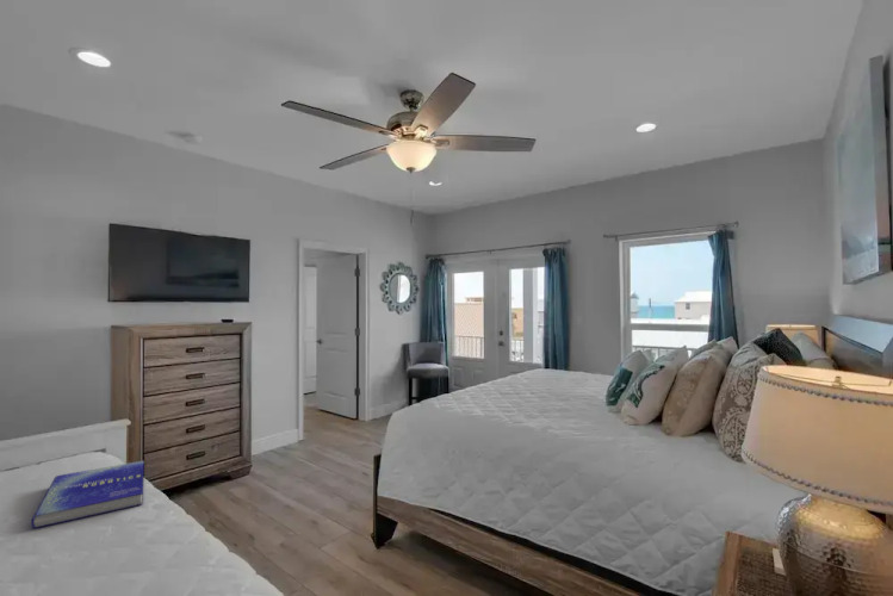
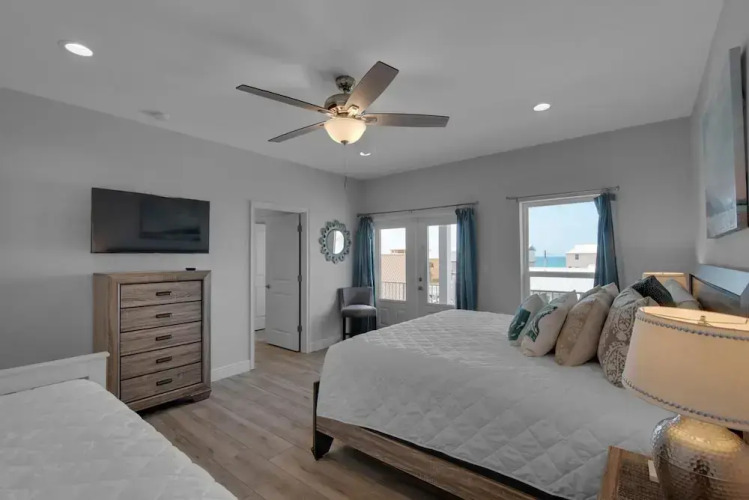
- book (95, 489)
